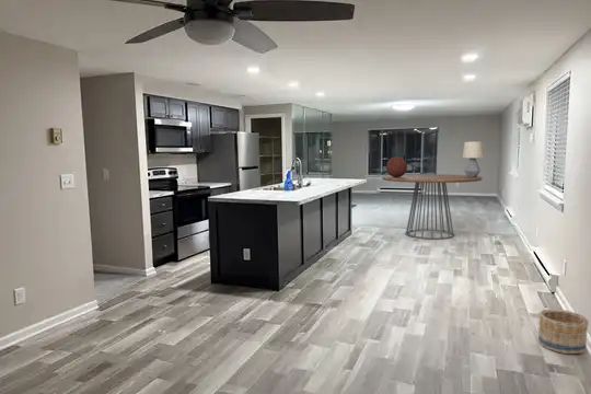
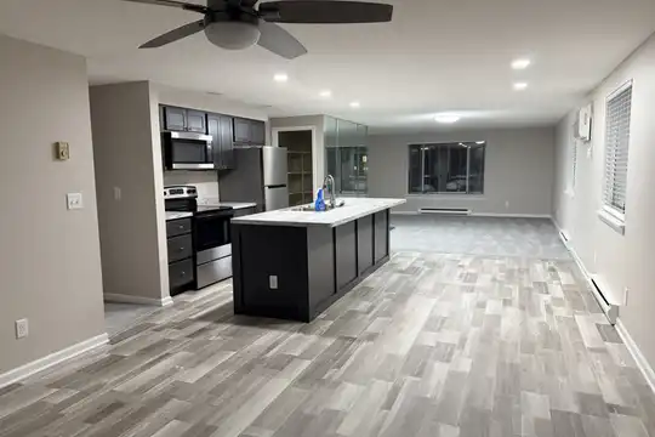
- basket (561, 331)
- decorative globe (396, 166)
- lamp (472, 159)
- dining table (431, 206)
